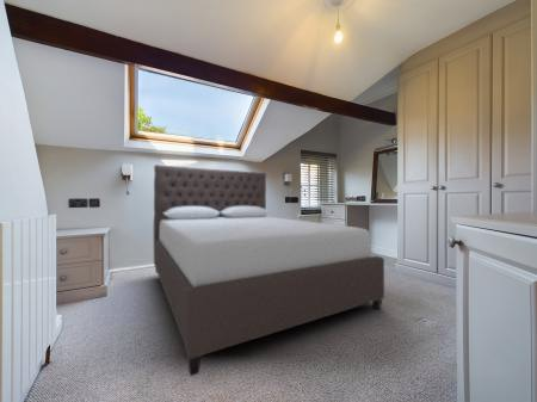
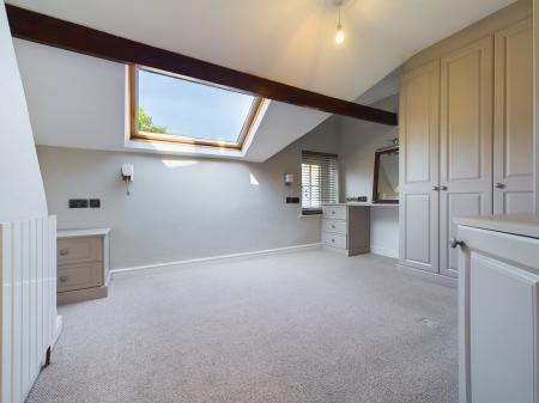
- bed (245, 222)
